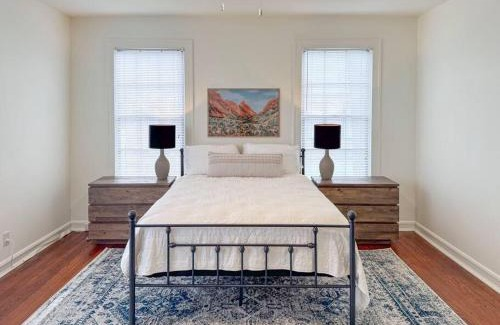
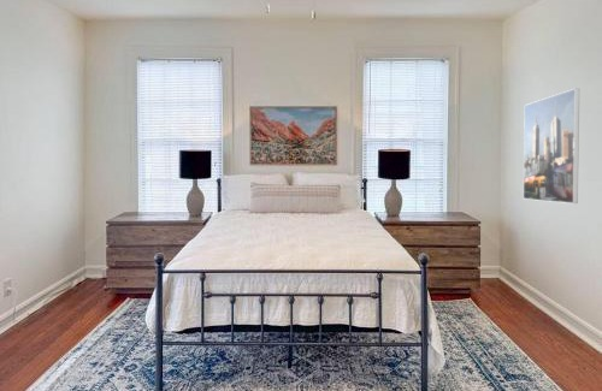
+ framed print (548, 149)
